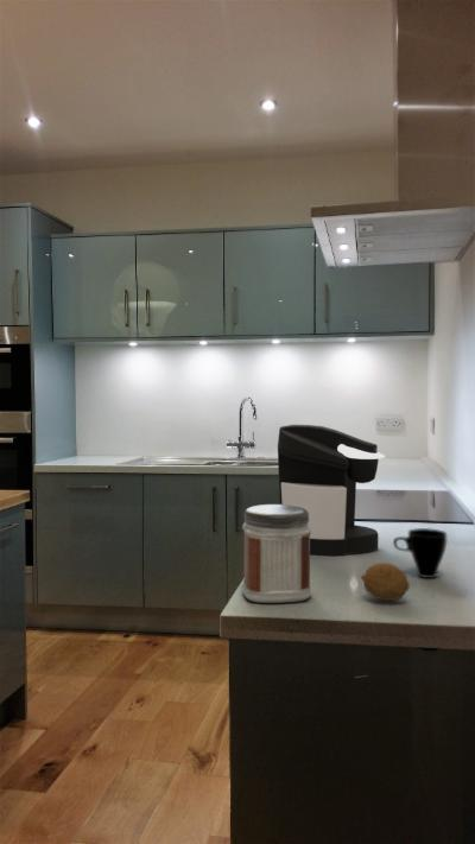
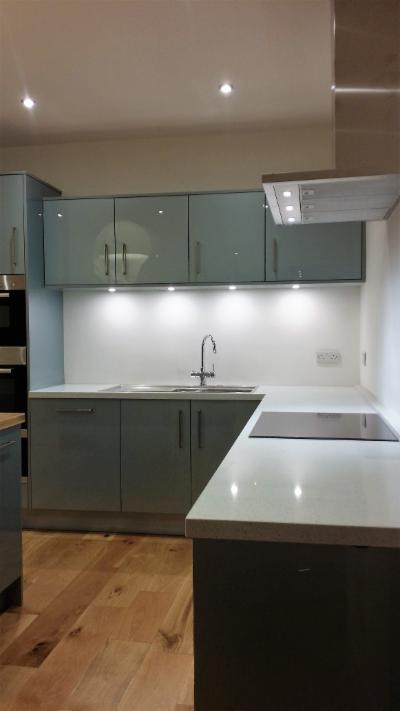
- cup (419, 553)
- jar (276, 551)
- fruit (385, 582)
- coffee maker (330, 486)
